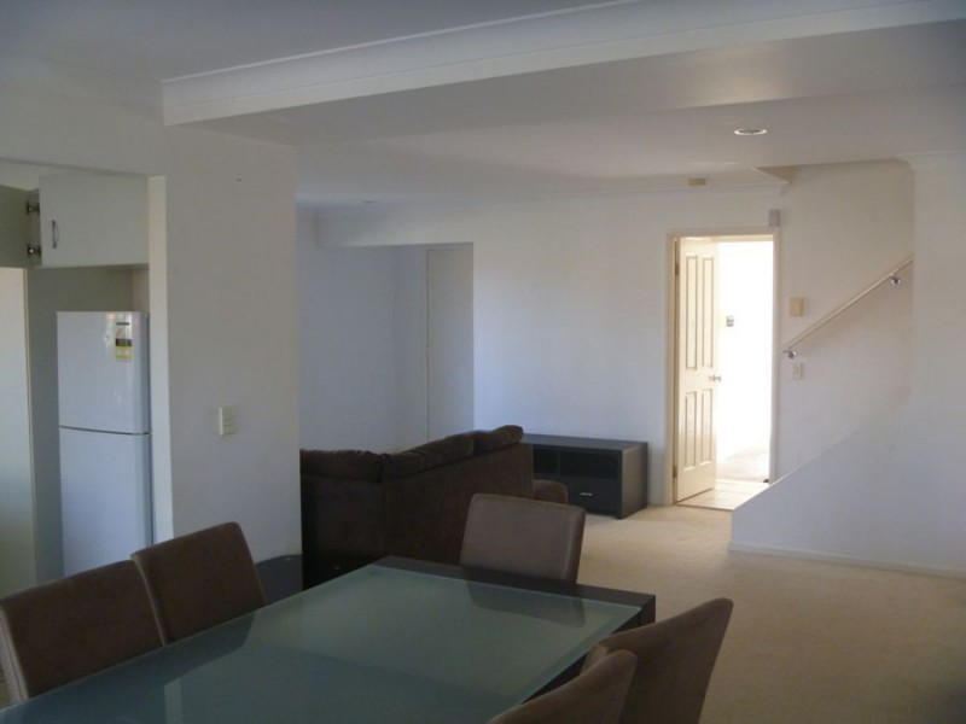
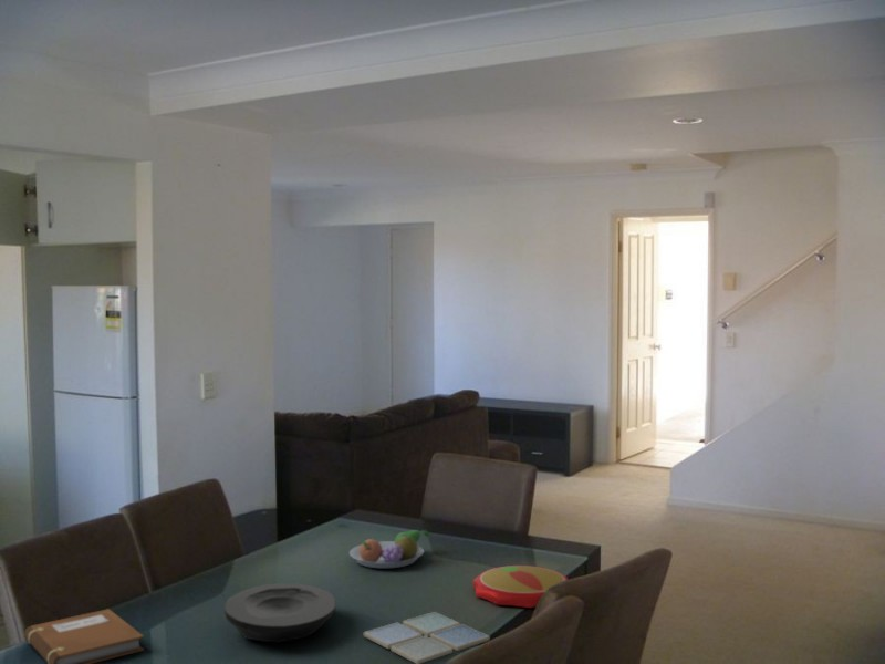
+ plate (522, 582)
+ notebook (82, 637)
+ plate (281, 614)
+ drink coaster (426, 635)
+ fruit bowl (389, 543)
